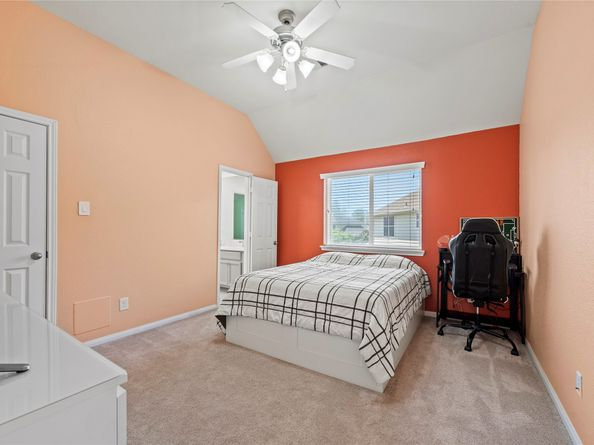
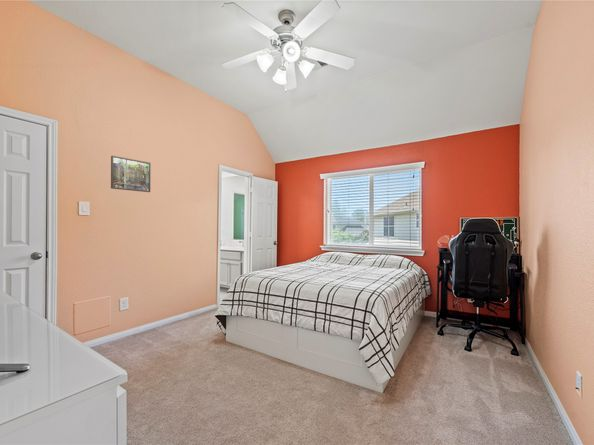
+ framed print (131, 174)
